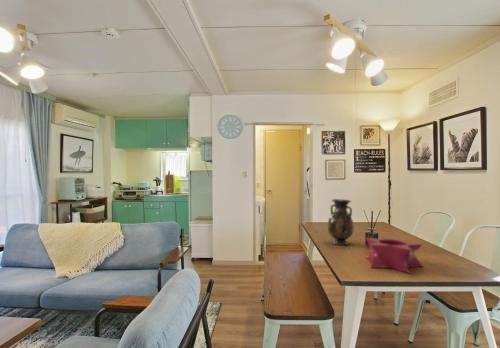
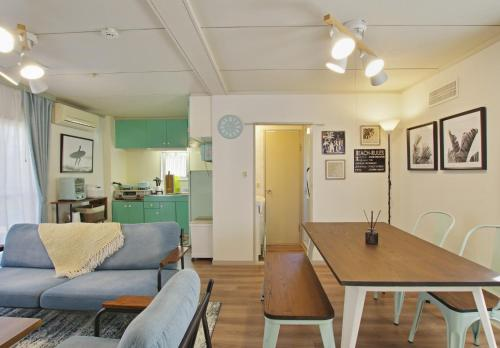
- vase (340, 221)
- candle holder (390, 253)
